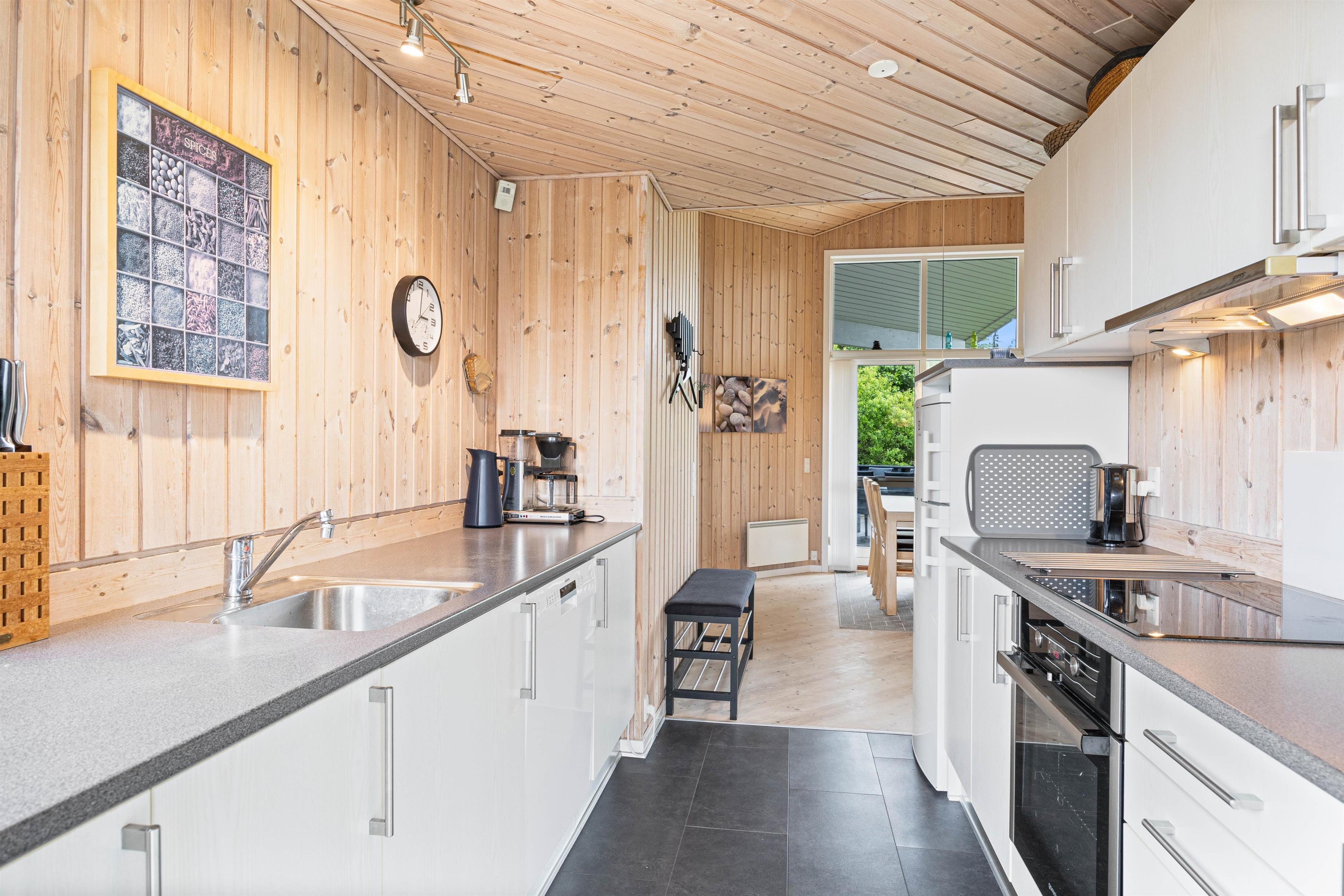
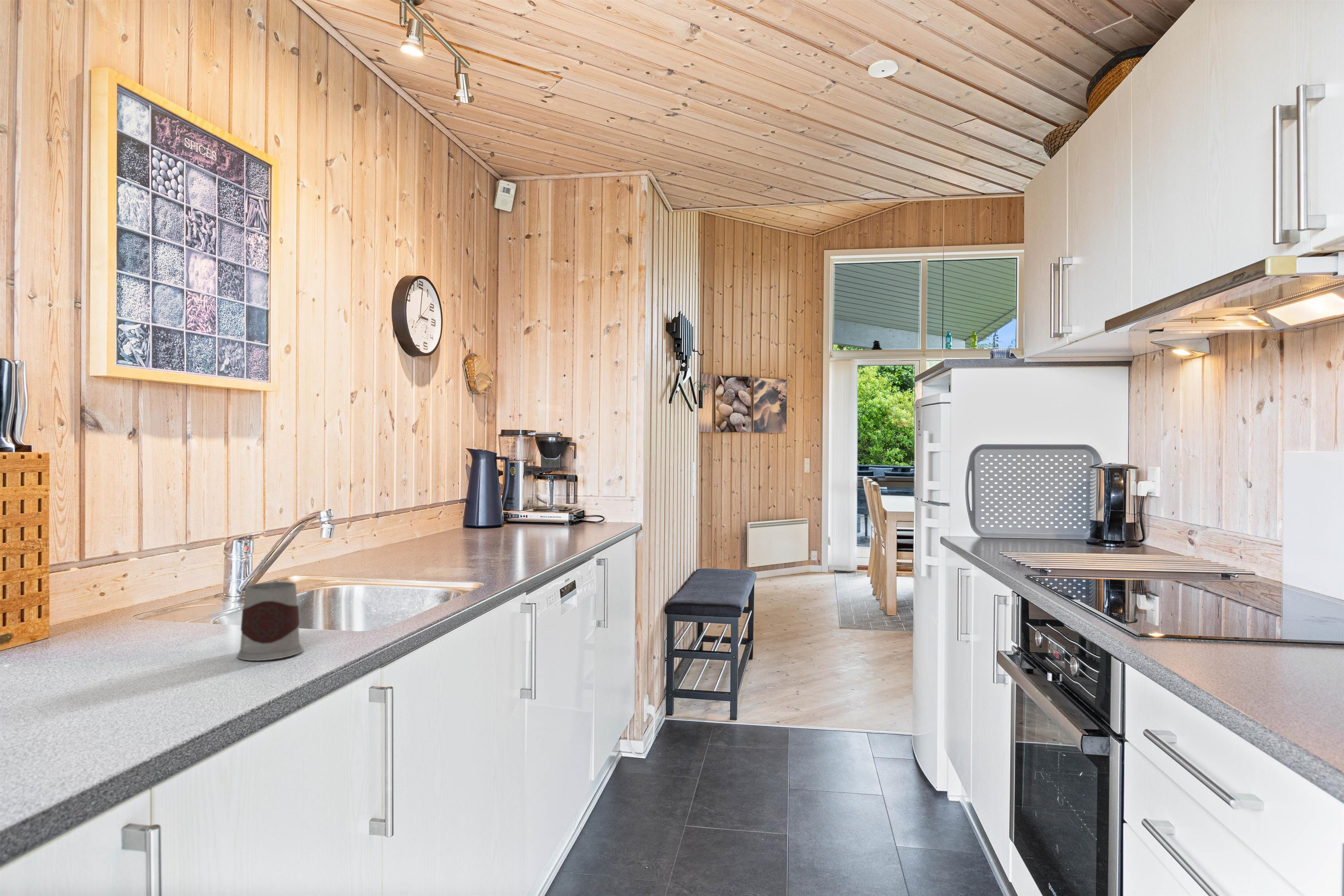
+ mug (272, 617)
